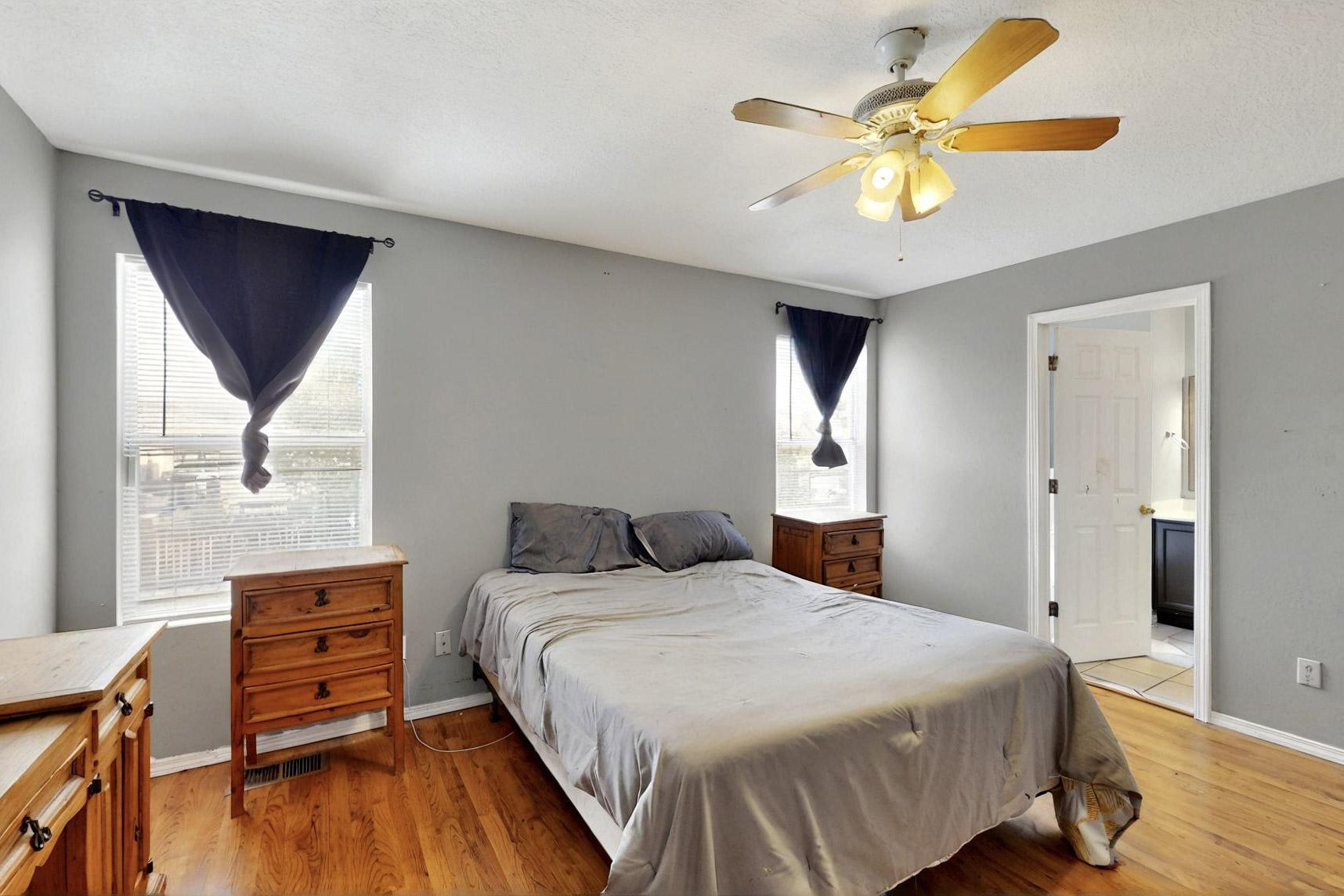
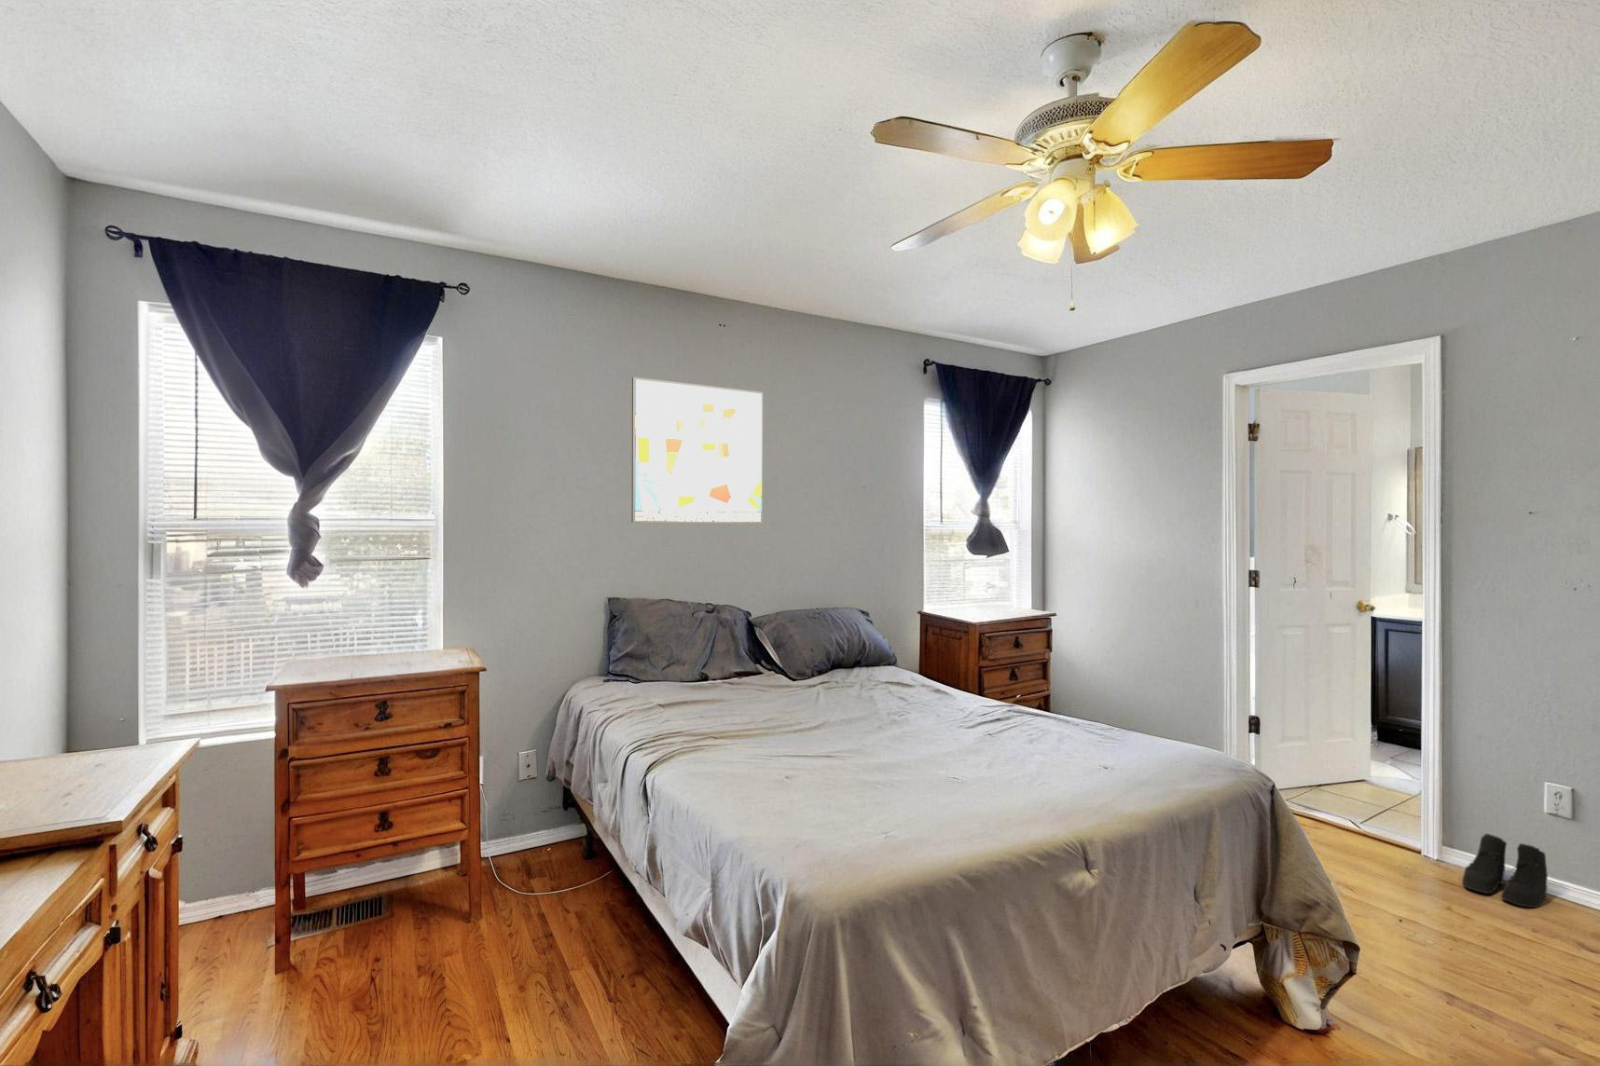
+ wall art (700, 453)
+ boots (1504, 866)
